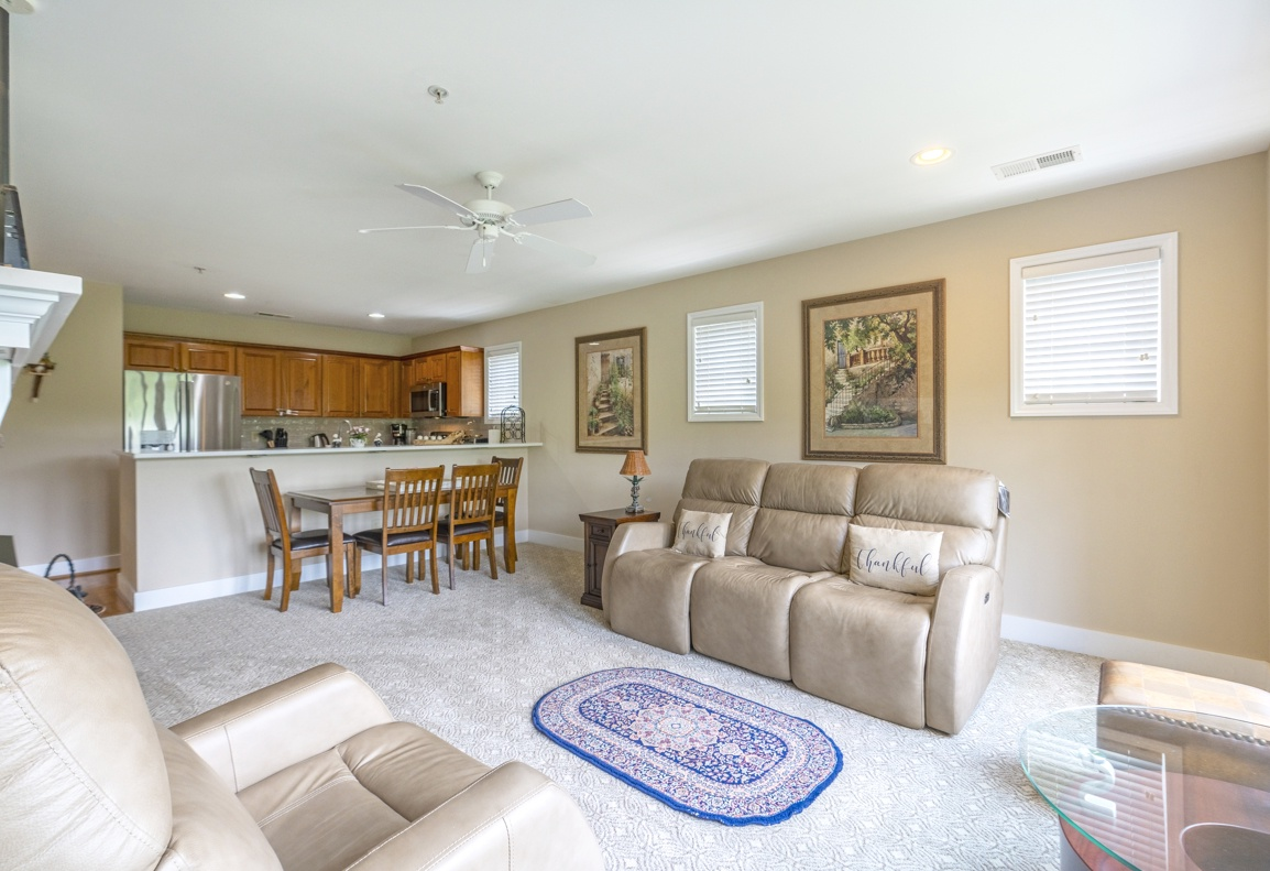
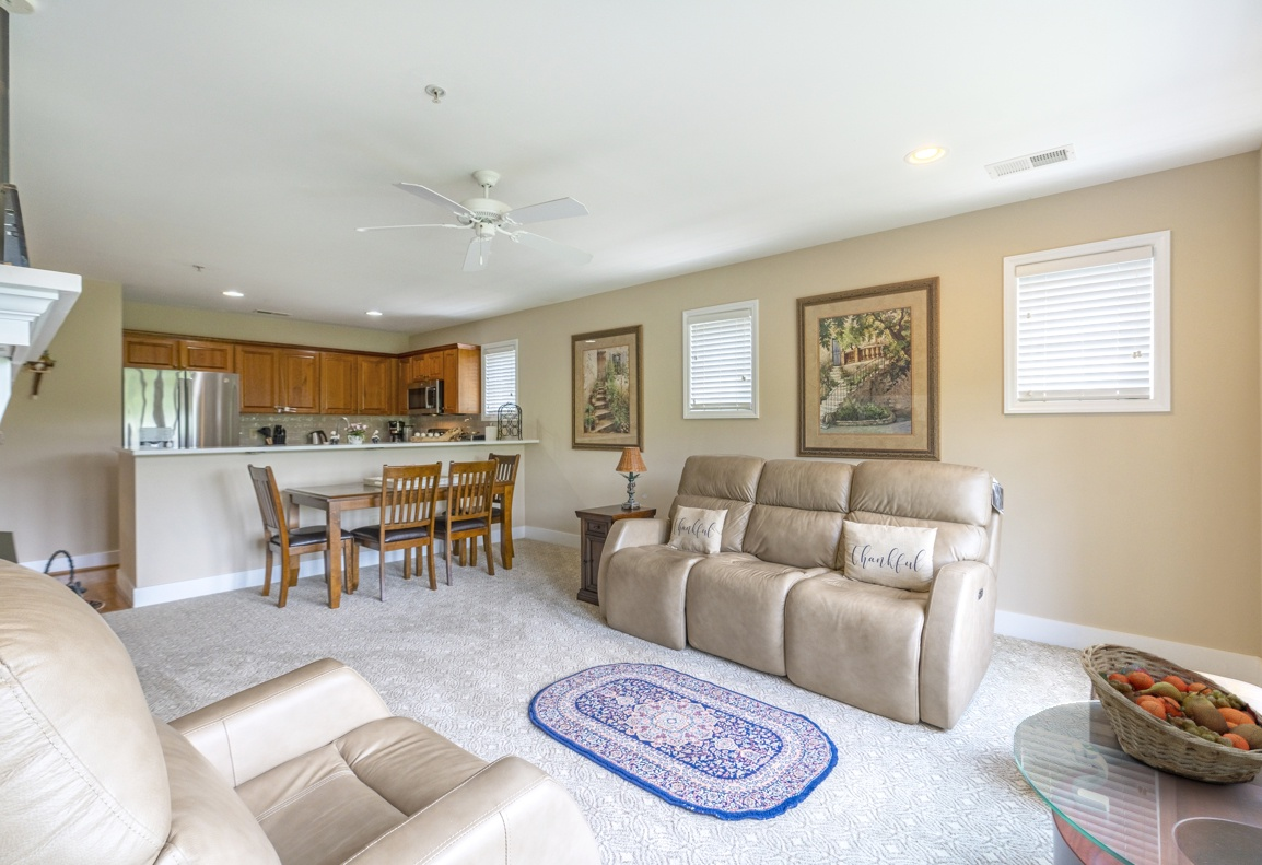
+ fruit basket (1172, 708)
